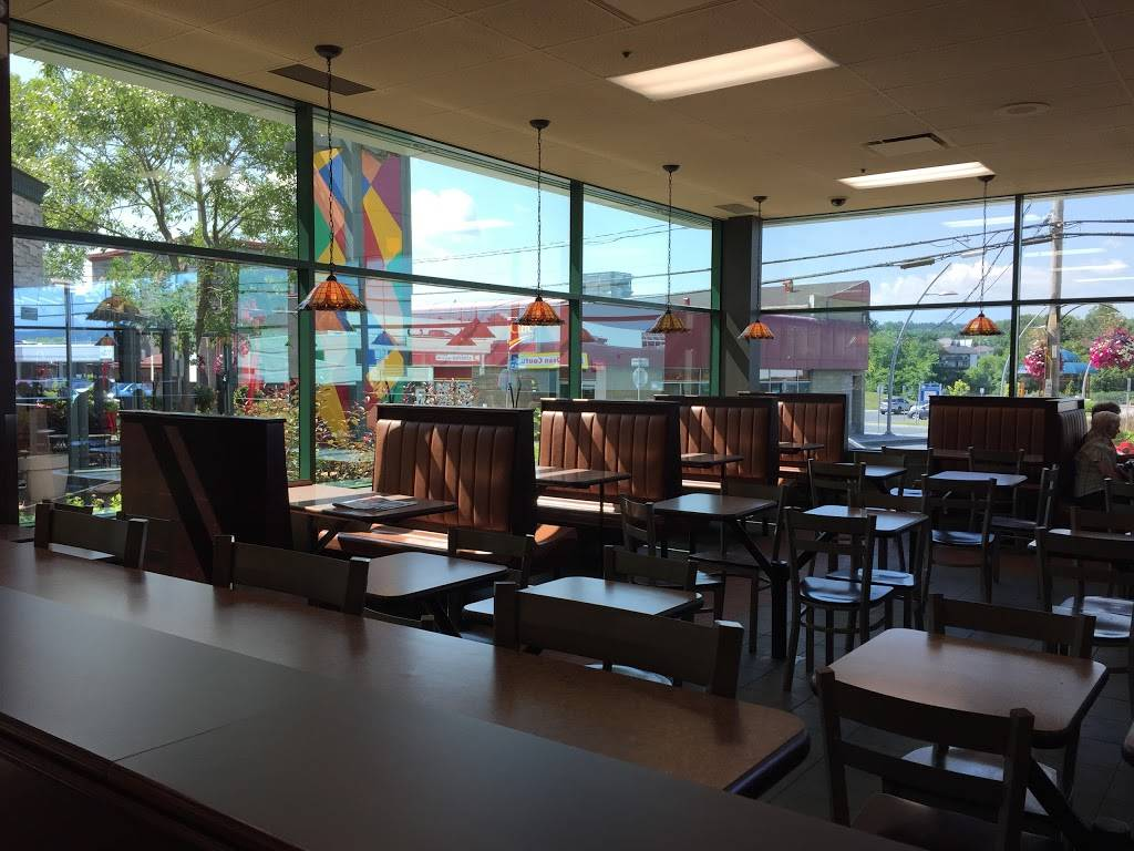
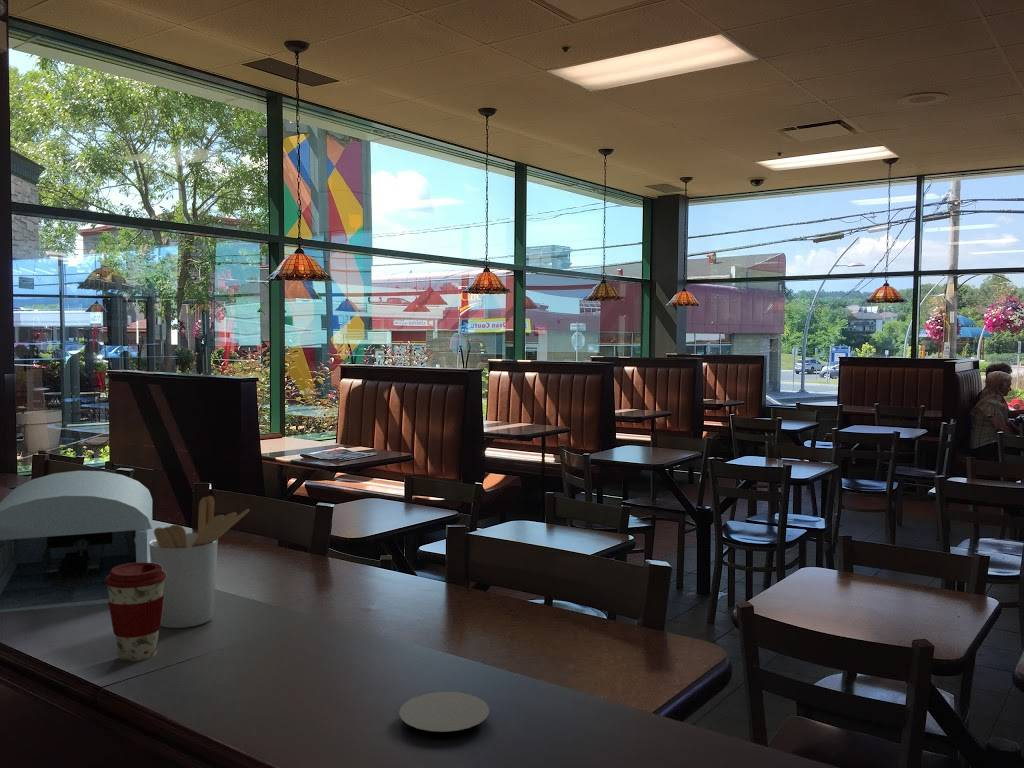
+ coffee cup (136, 612)
+ coaster (444, 716)
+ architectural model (72, 532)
+ utensil holder (198, 562)
